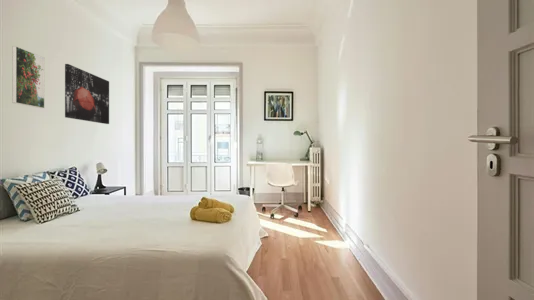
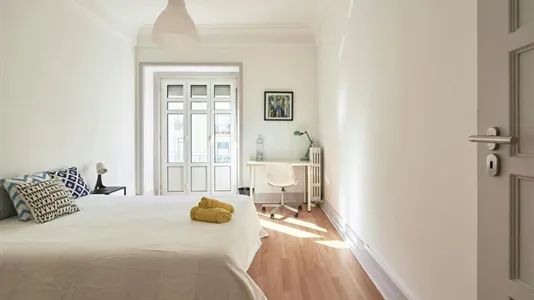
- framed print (29, 79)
- wall art (89, 97)
